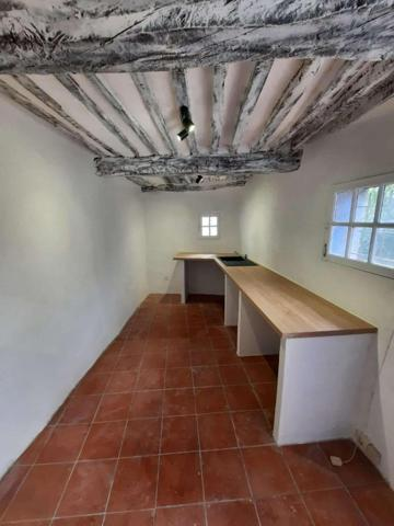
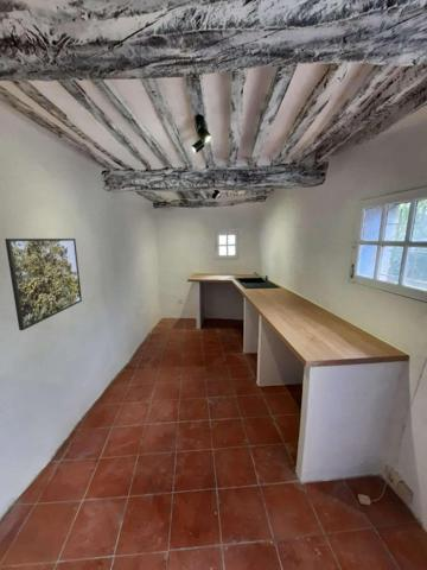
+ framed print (51, 277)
